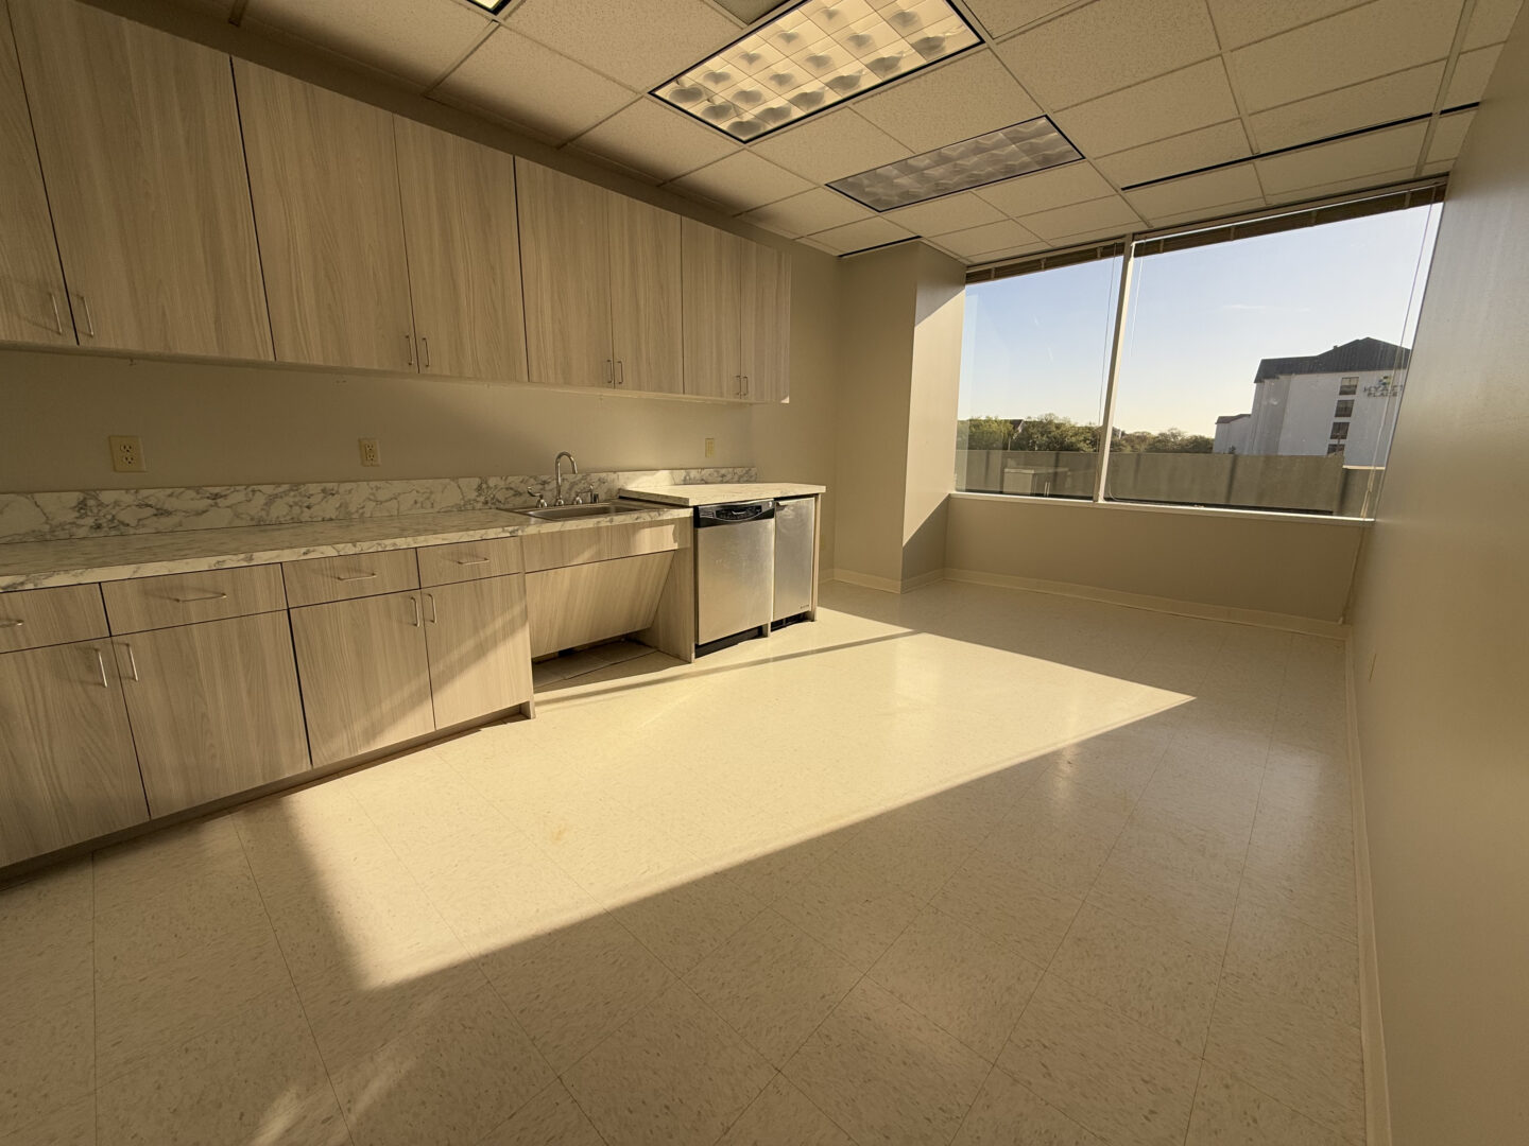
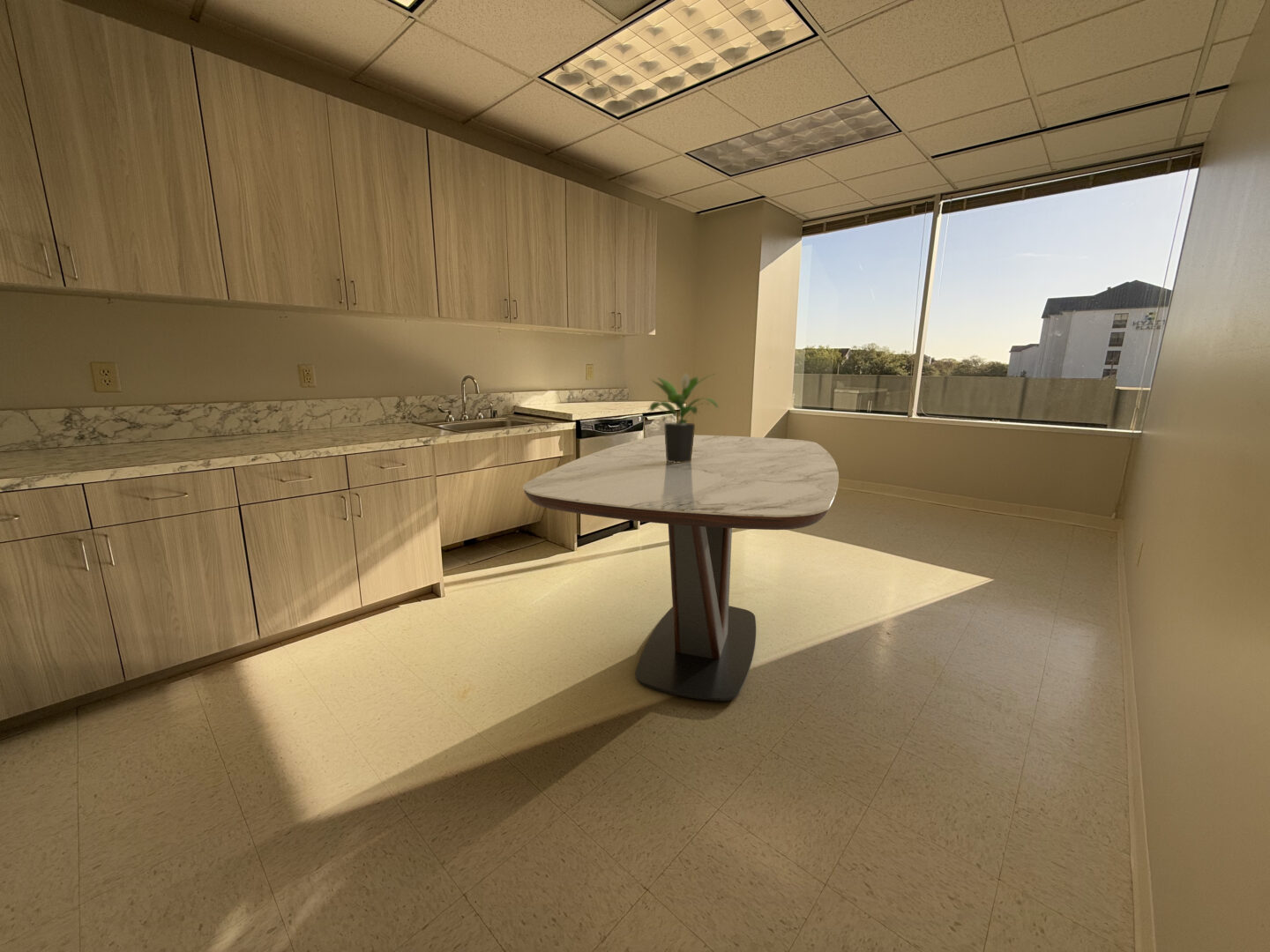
+ dining table (705, 554)
+ potted plant (678, 417)
